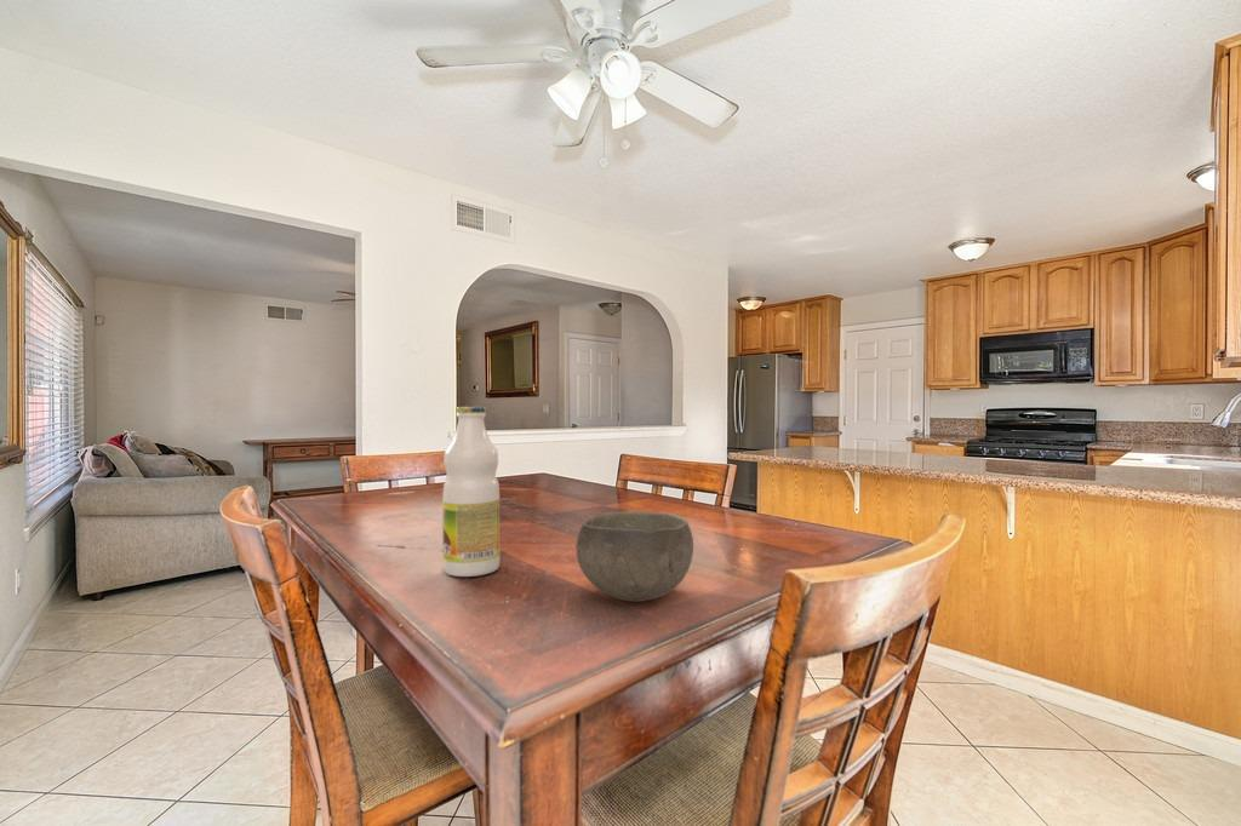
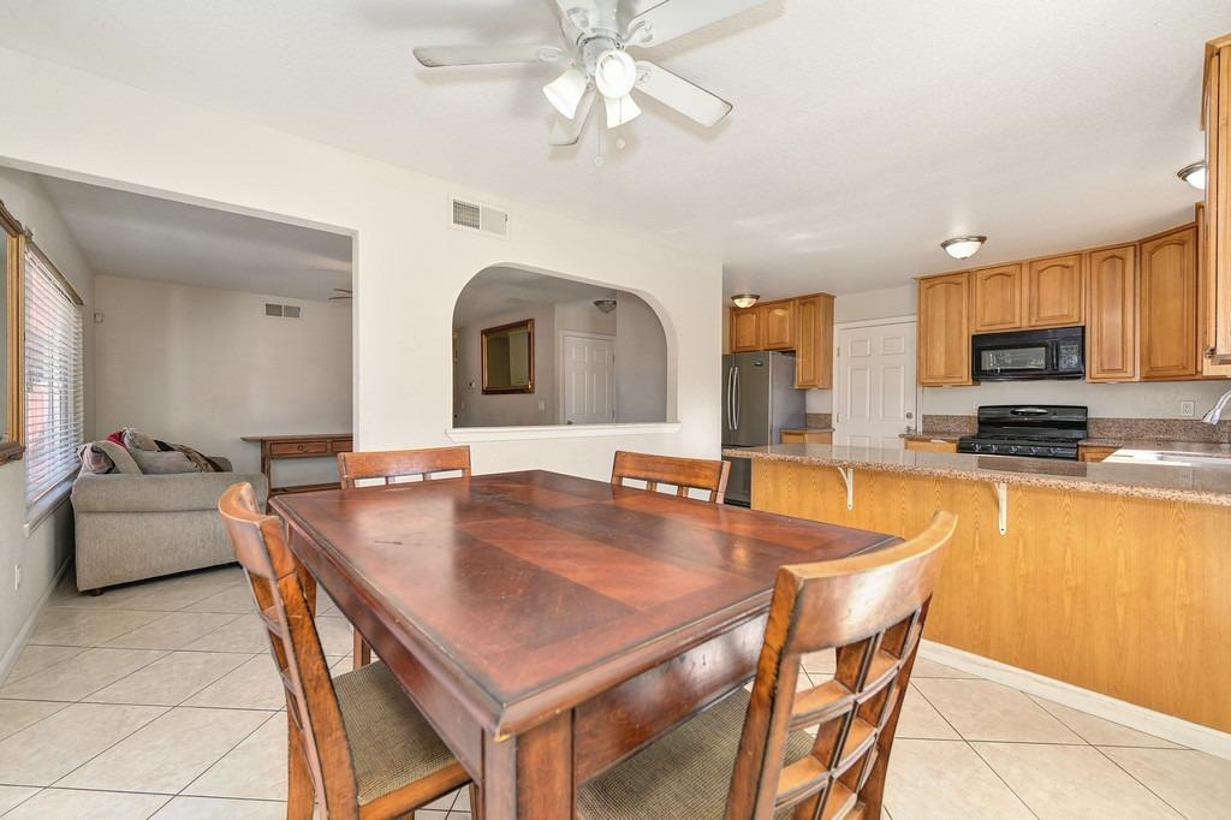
- bowl (635, 556)
- bottle (471, 488)
